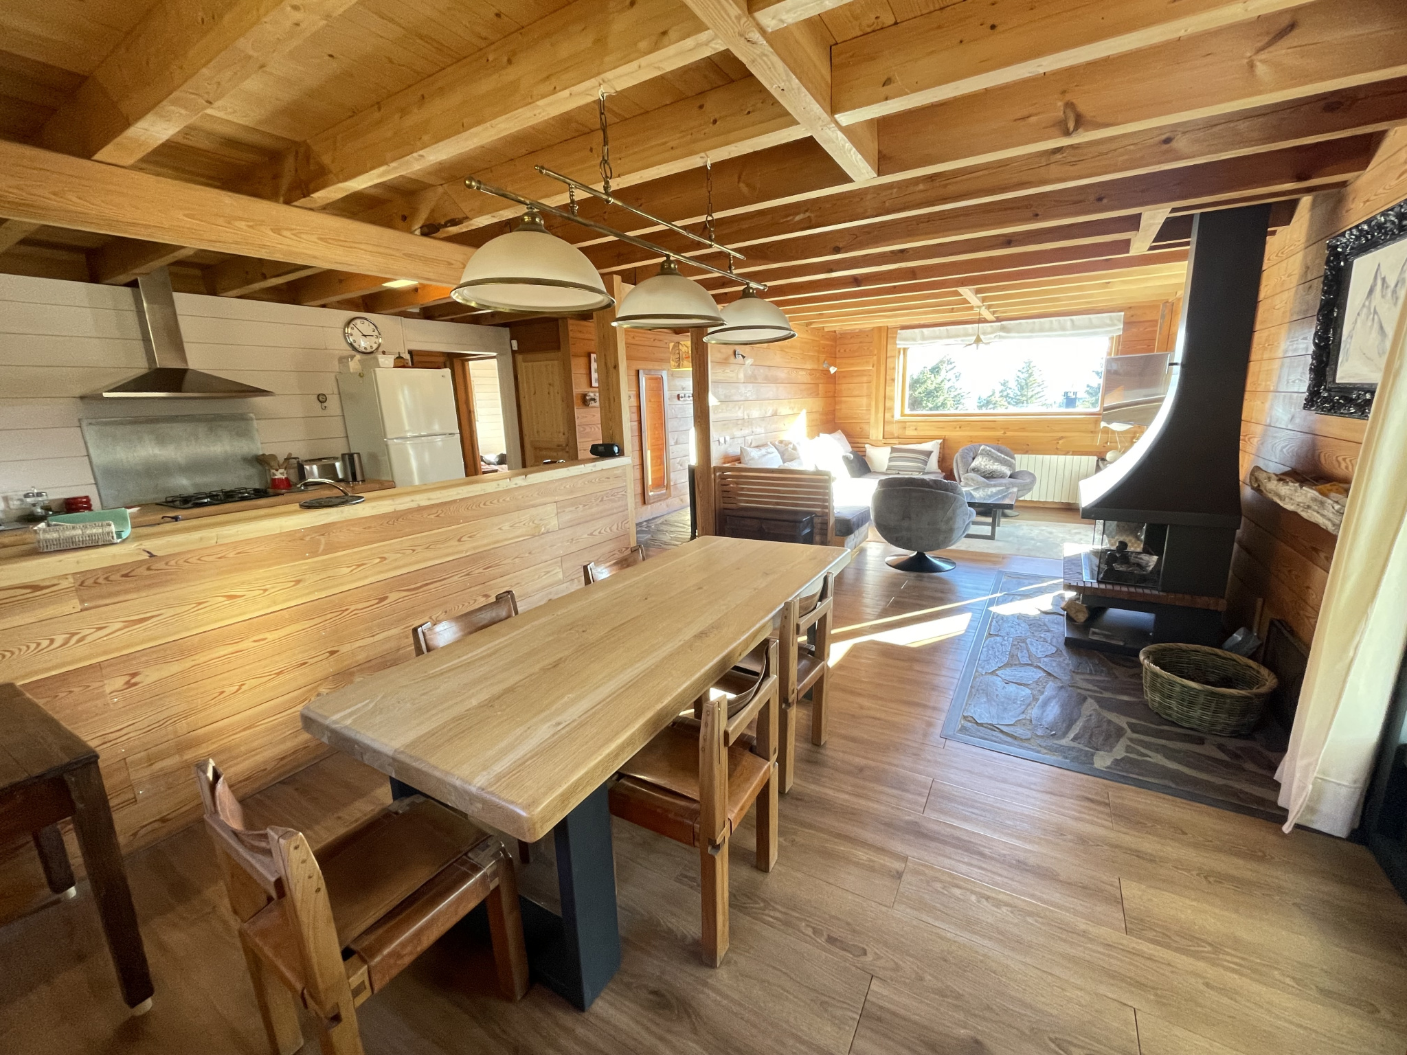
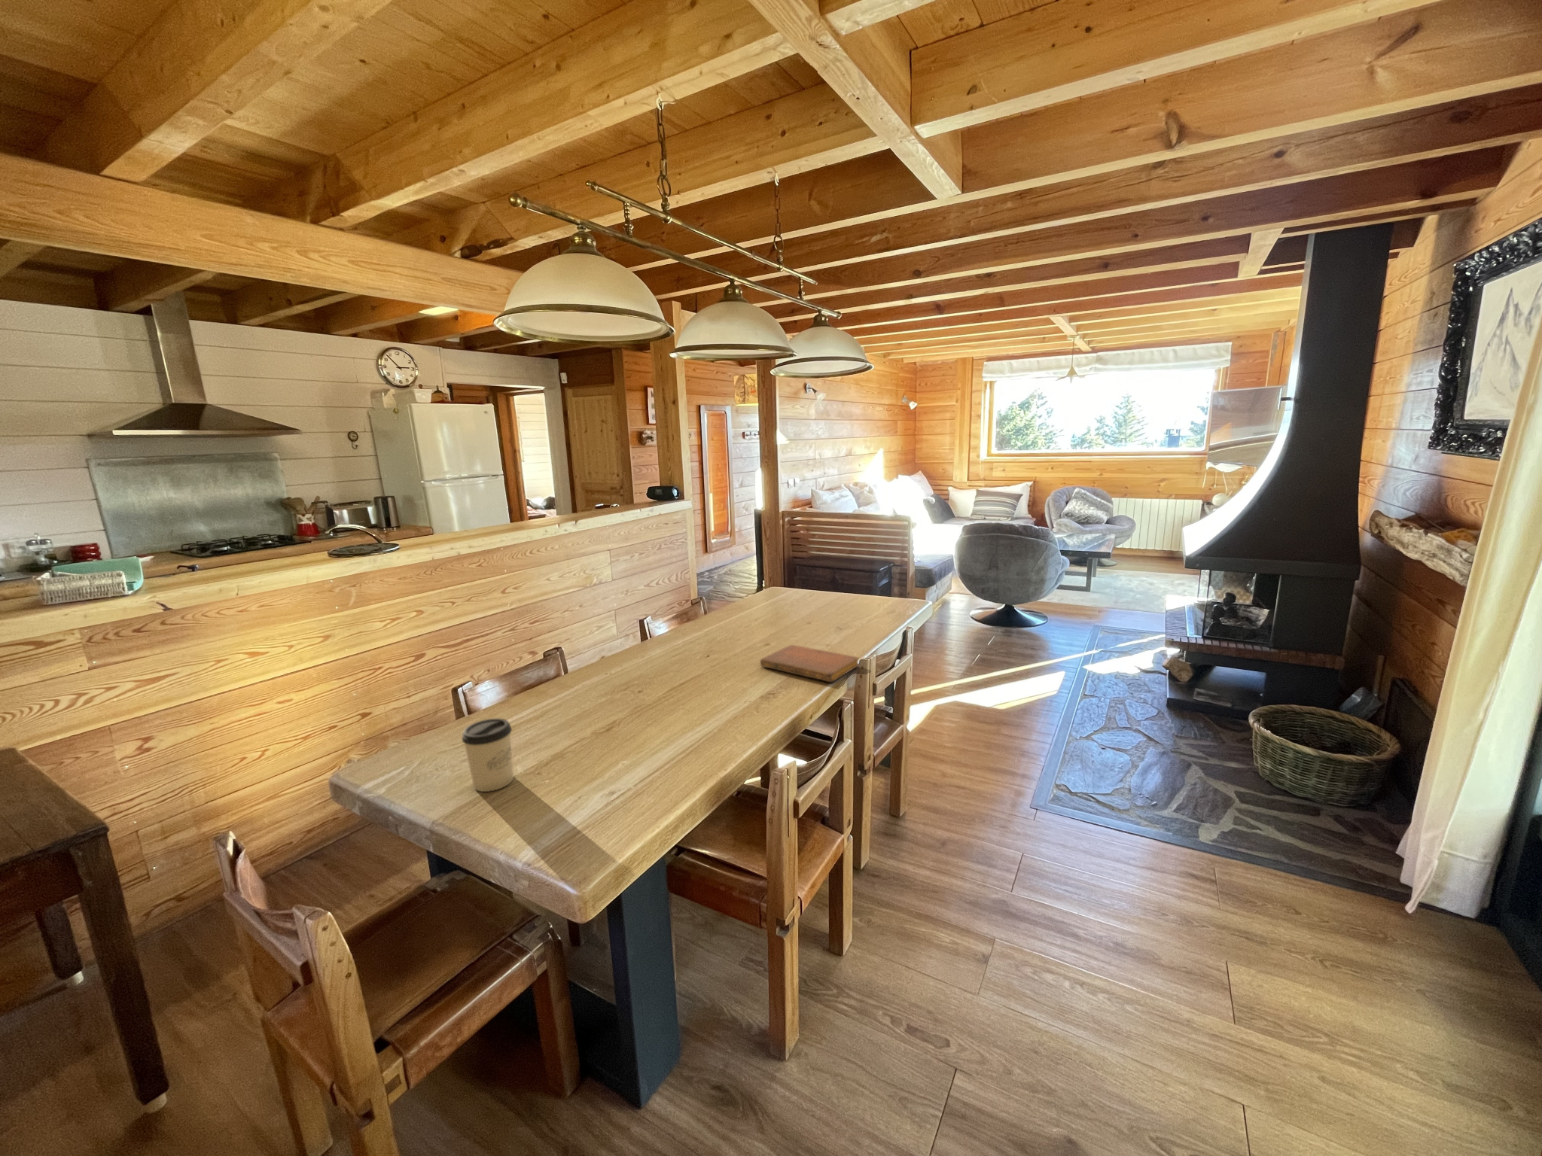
+ cup (491, 754)
+ notebook (810, 662)
